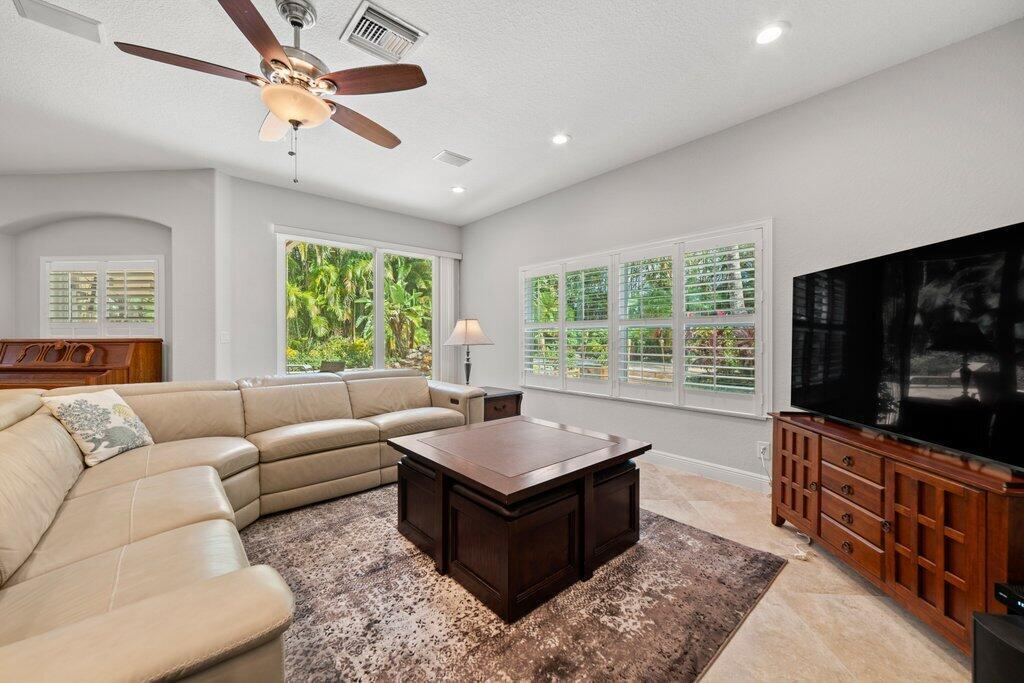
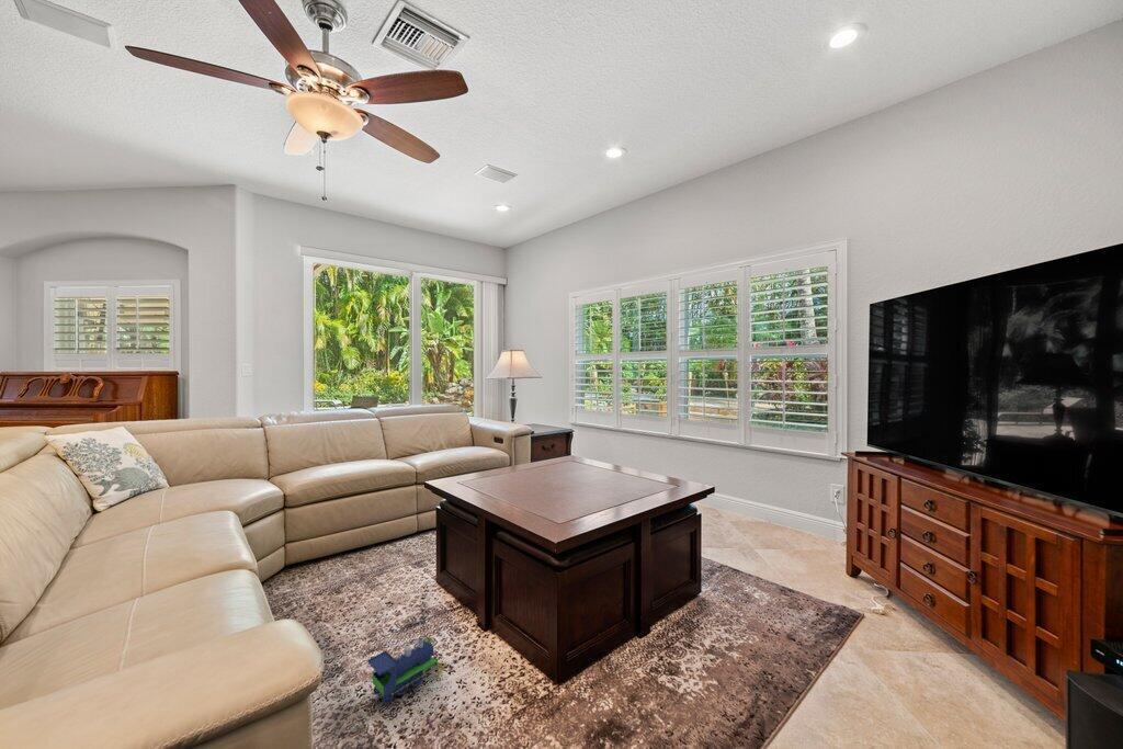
+ toy train (410, 661)
